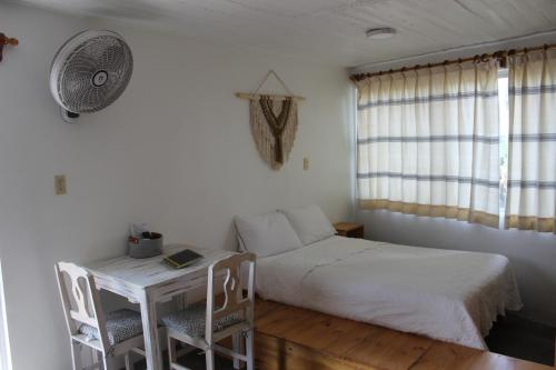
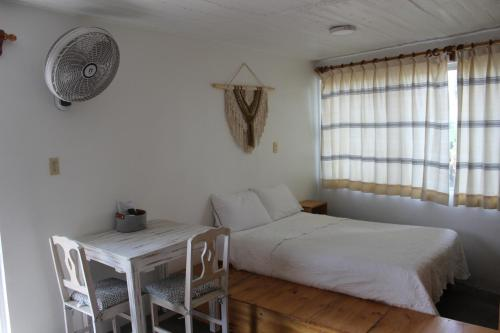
- notepad (182, 258)
